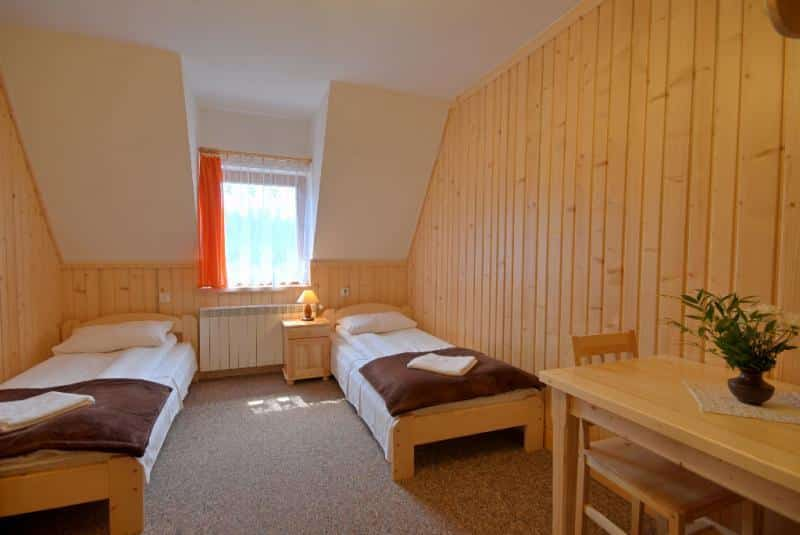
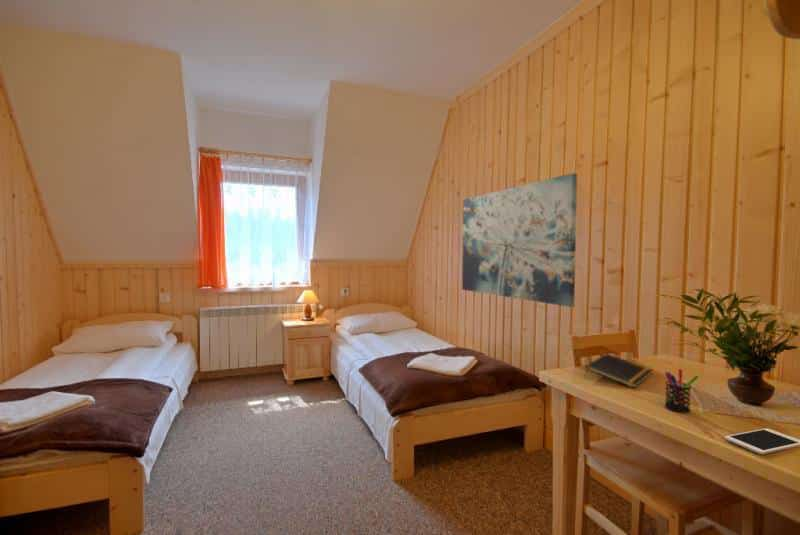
+ wall art (508, 243)
+ pen holder (681, 388)
+ notepad (619, 369)
+ cell phone (764, 440)
